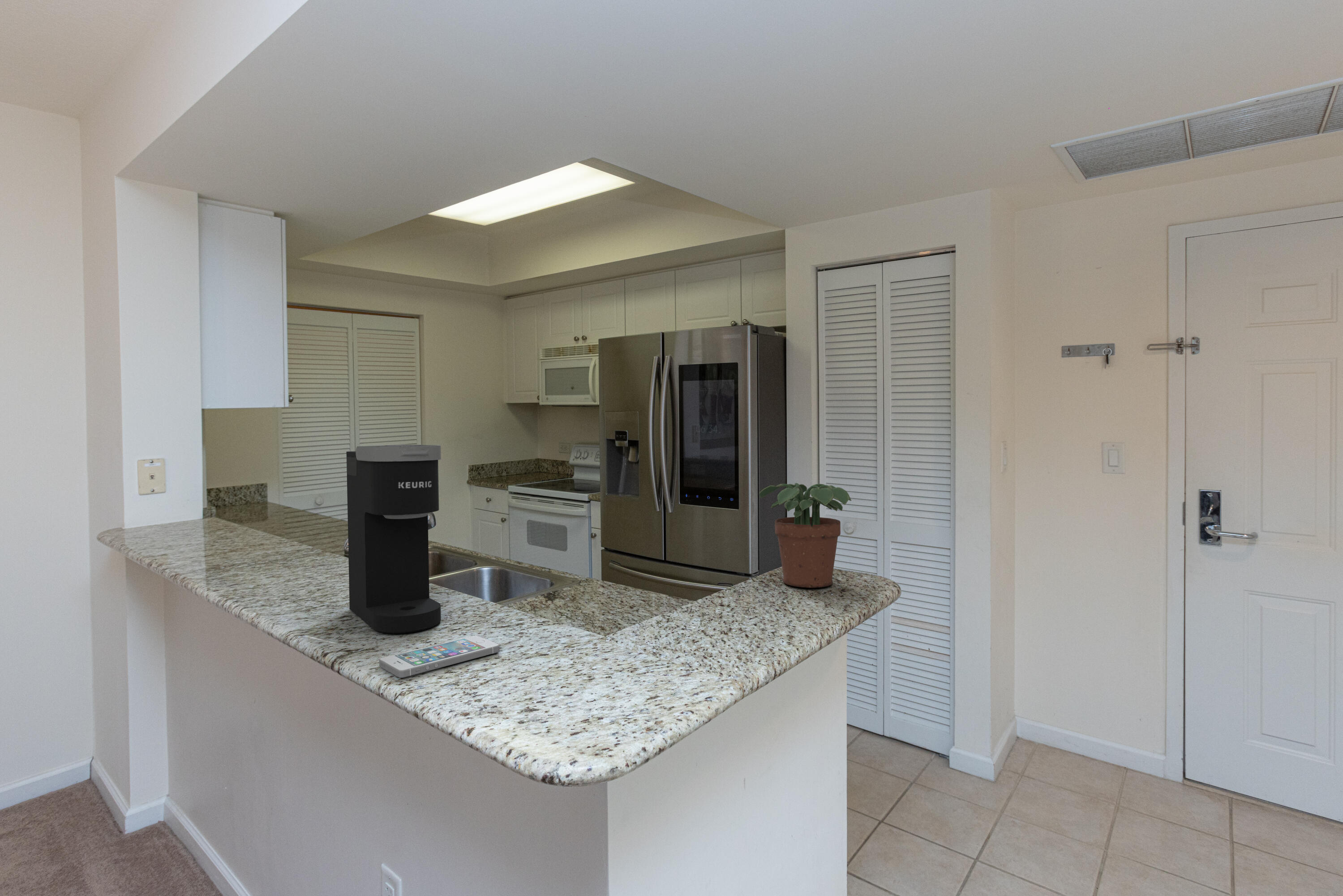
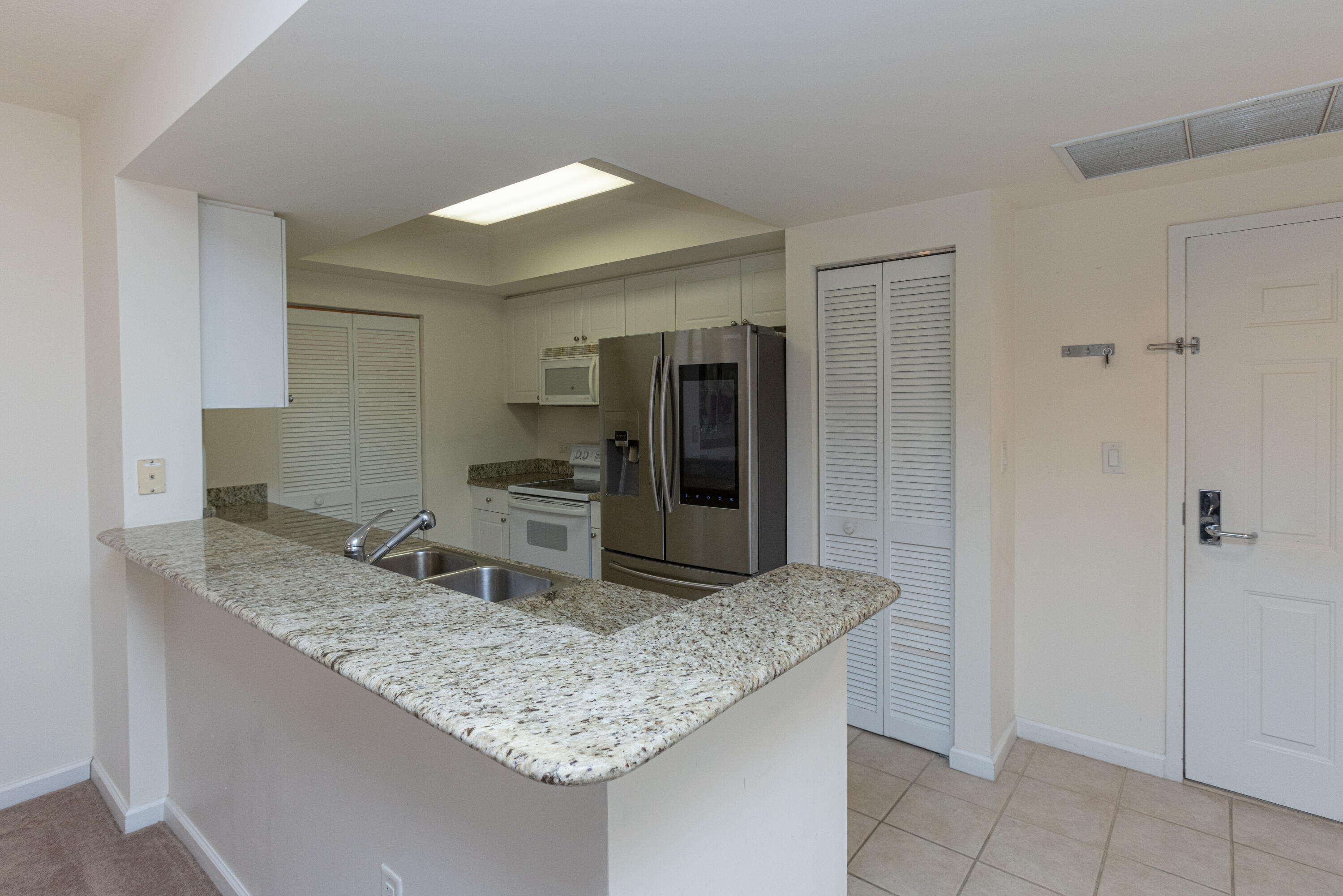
- smartphone (441, 655)
- coffee maker (392, 530)
- potted plant (803, 533)
